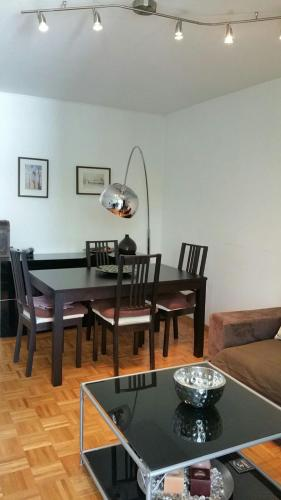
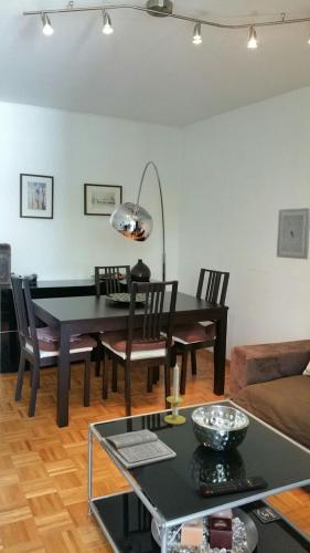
+ book (137, 445)
+ wall art (292, 233)
+ candle (175, 390)
+ remote control (233, 487)
